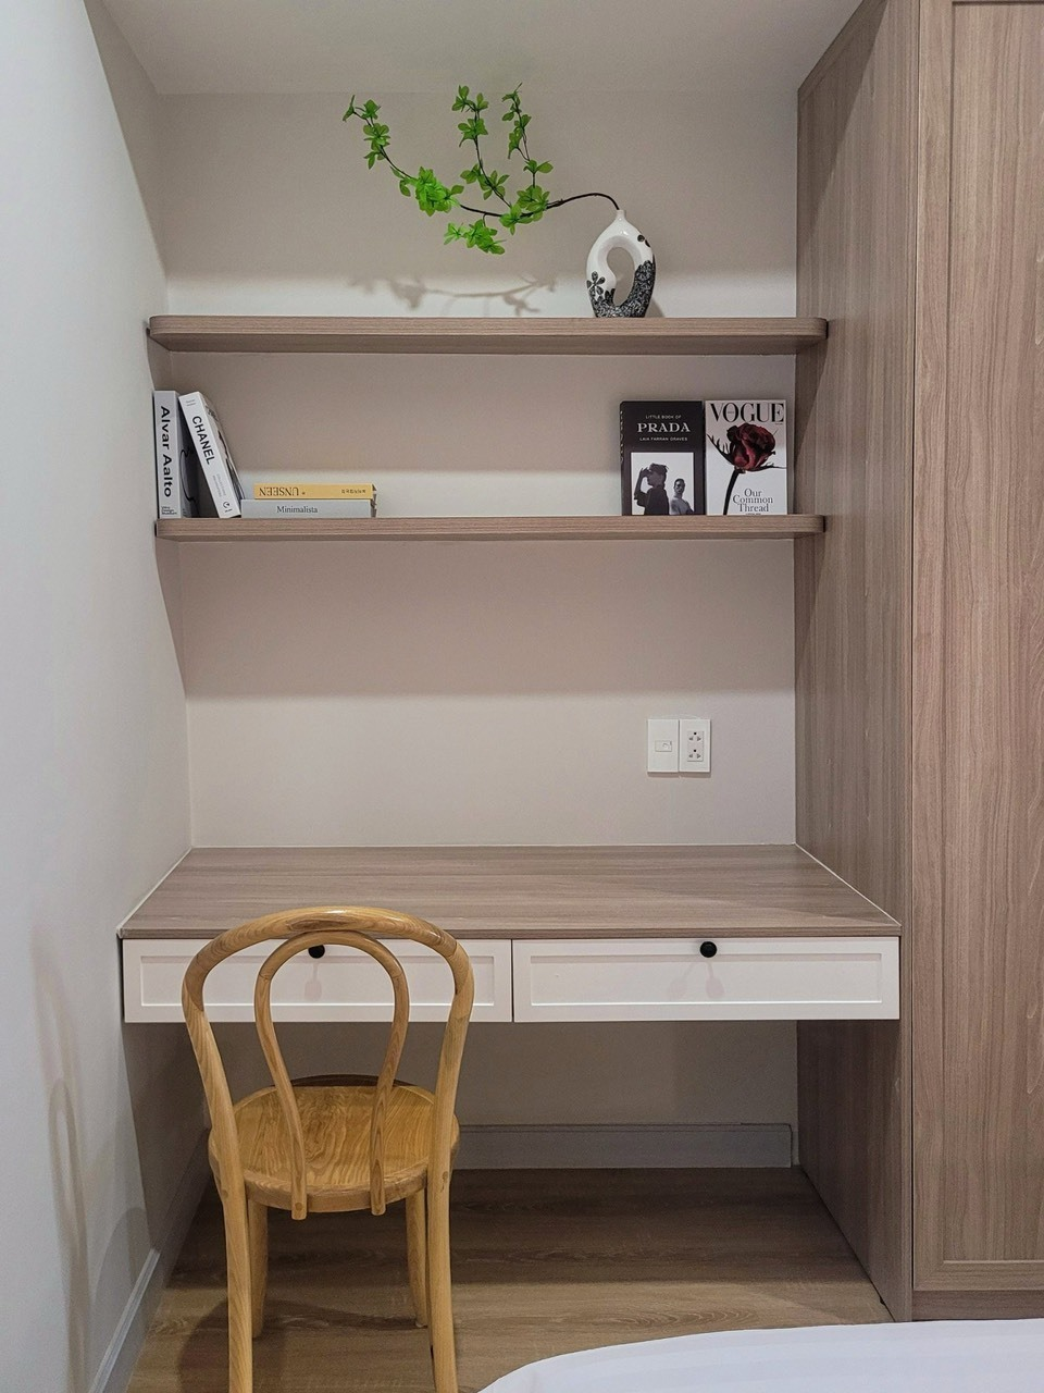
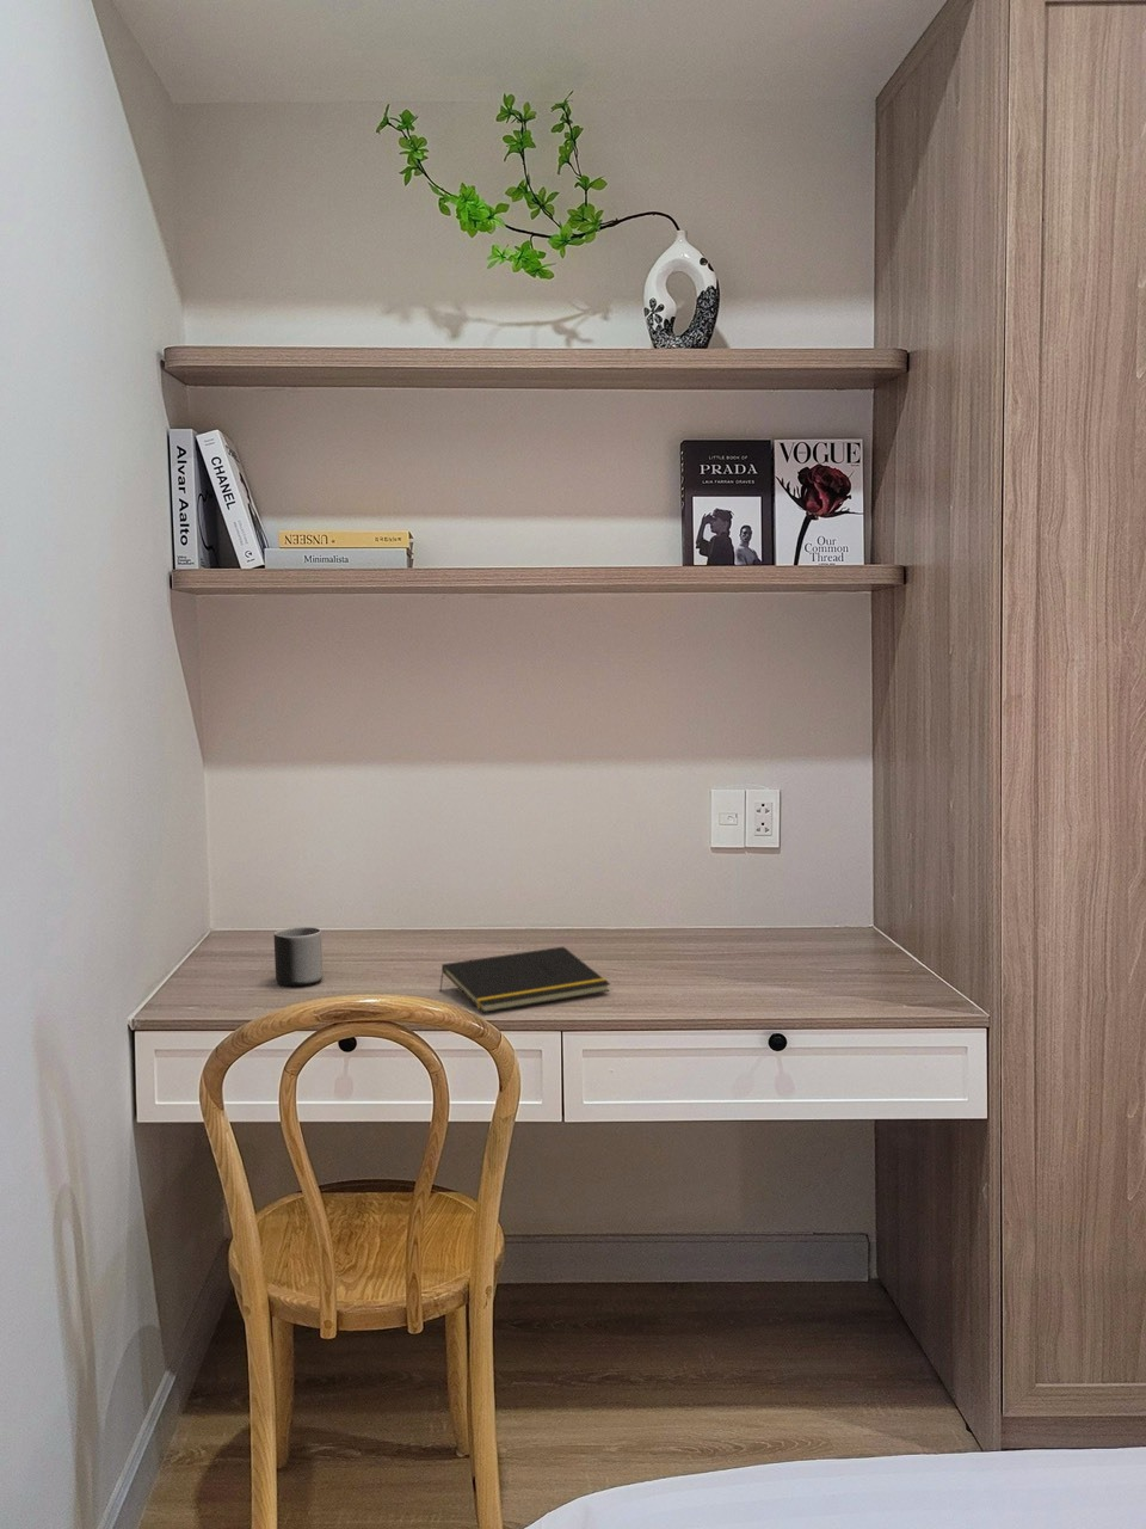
+ notepad (525, 978)
+ mug (300, 954)
